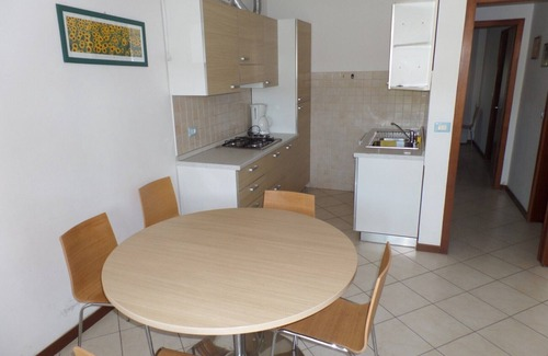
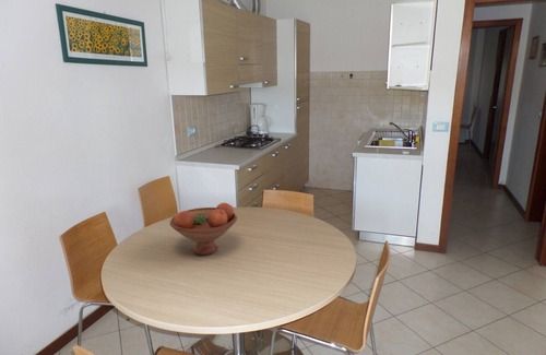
+ fruit bowl (204, 227)
